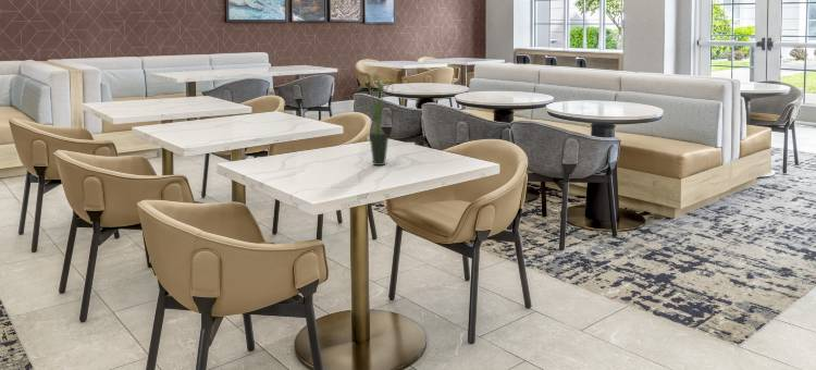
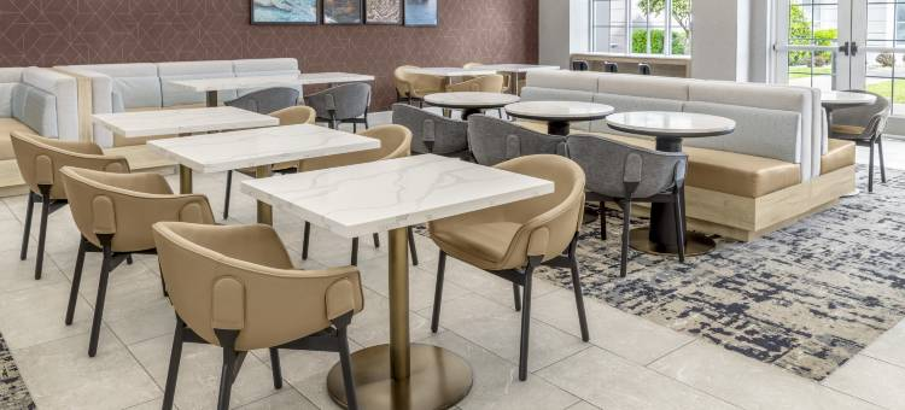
- potted plant (375, 120)
